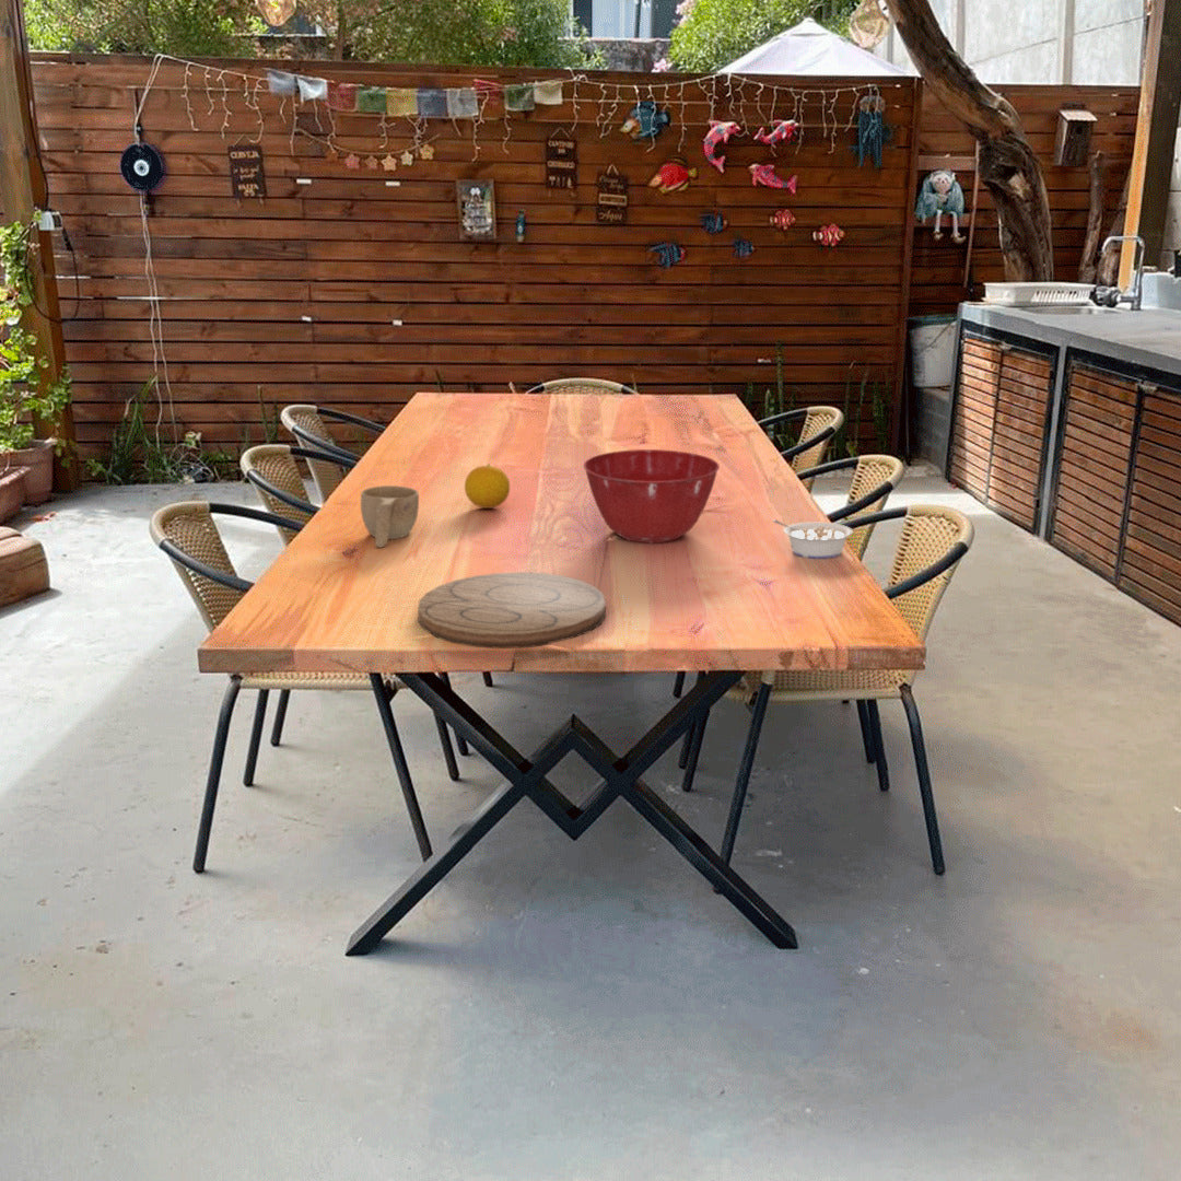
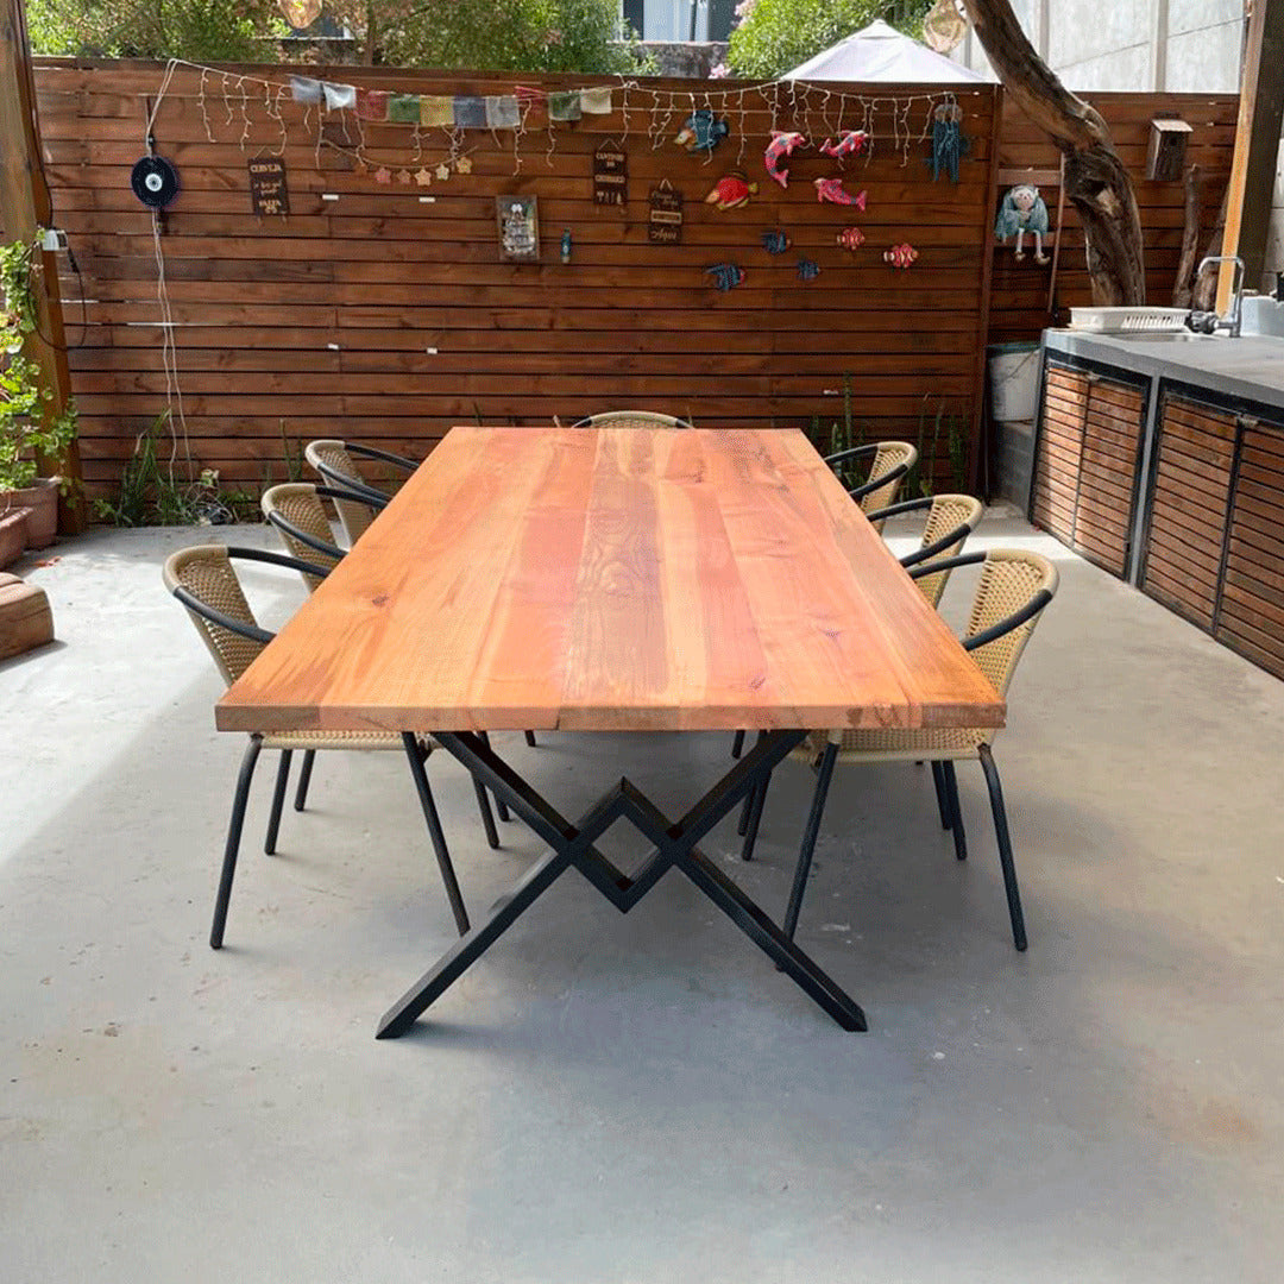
- cup (387, 516)
- cutting board (512, 607)
- mixing bowl (651, 499)
- fruit (487, 487)
- legume (815, 539)
